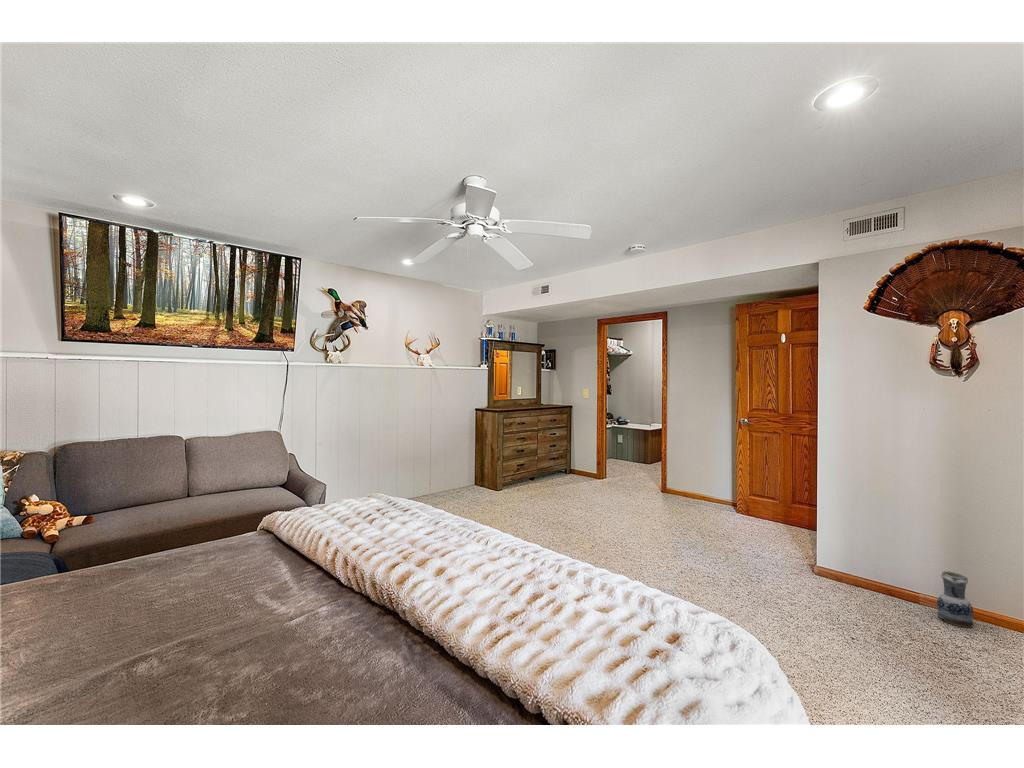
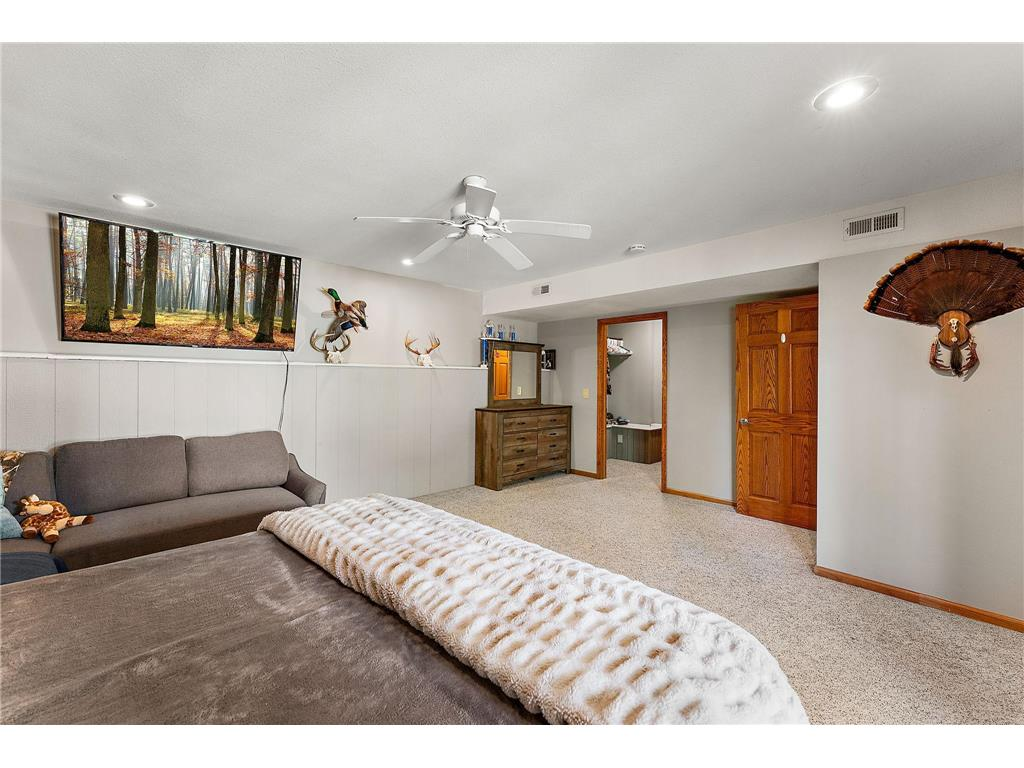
- ceramic jug (955, 596)
